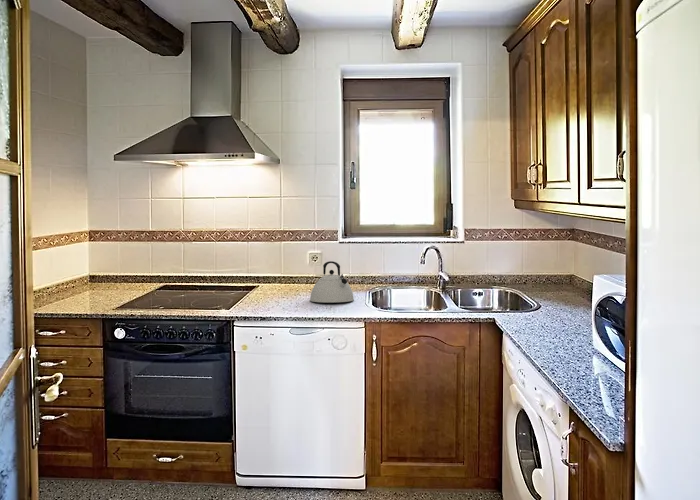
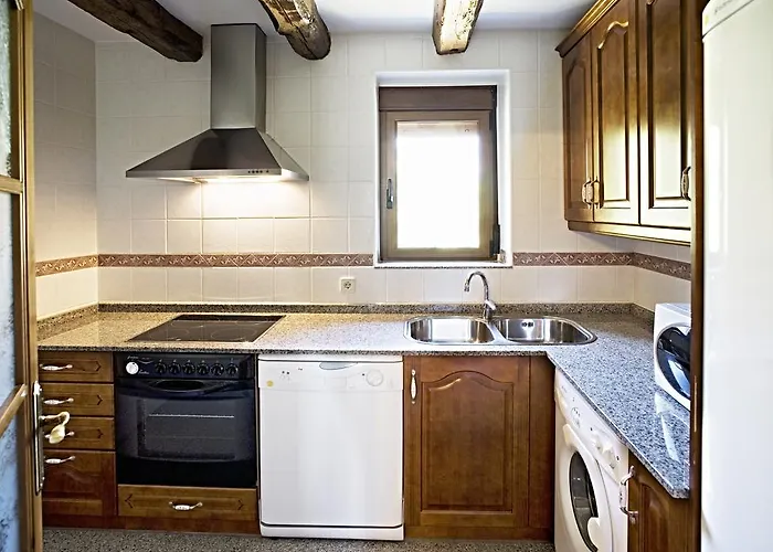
- kettle (332, 280)
